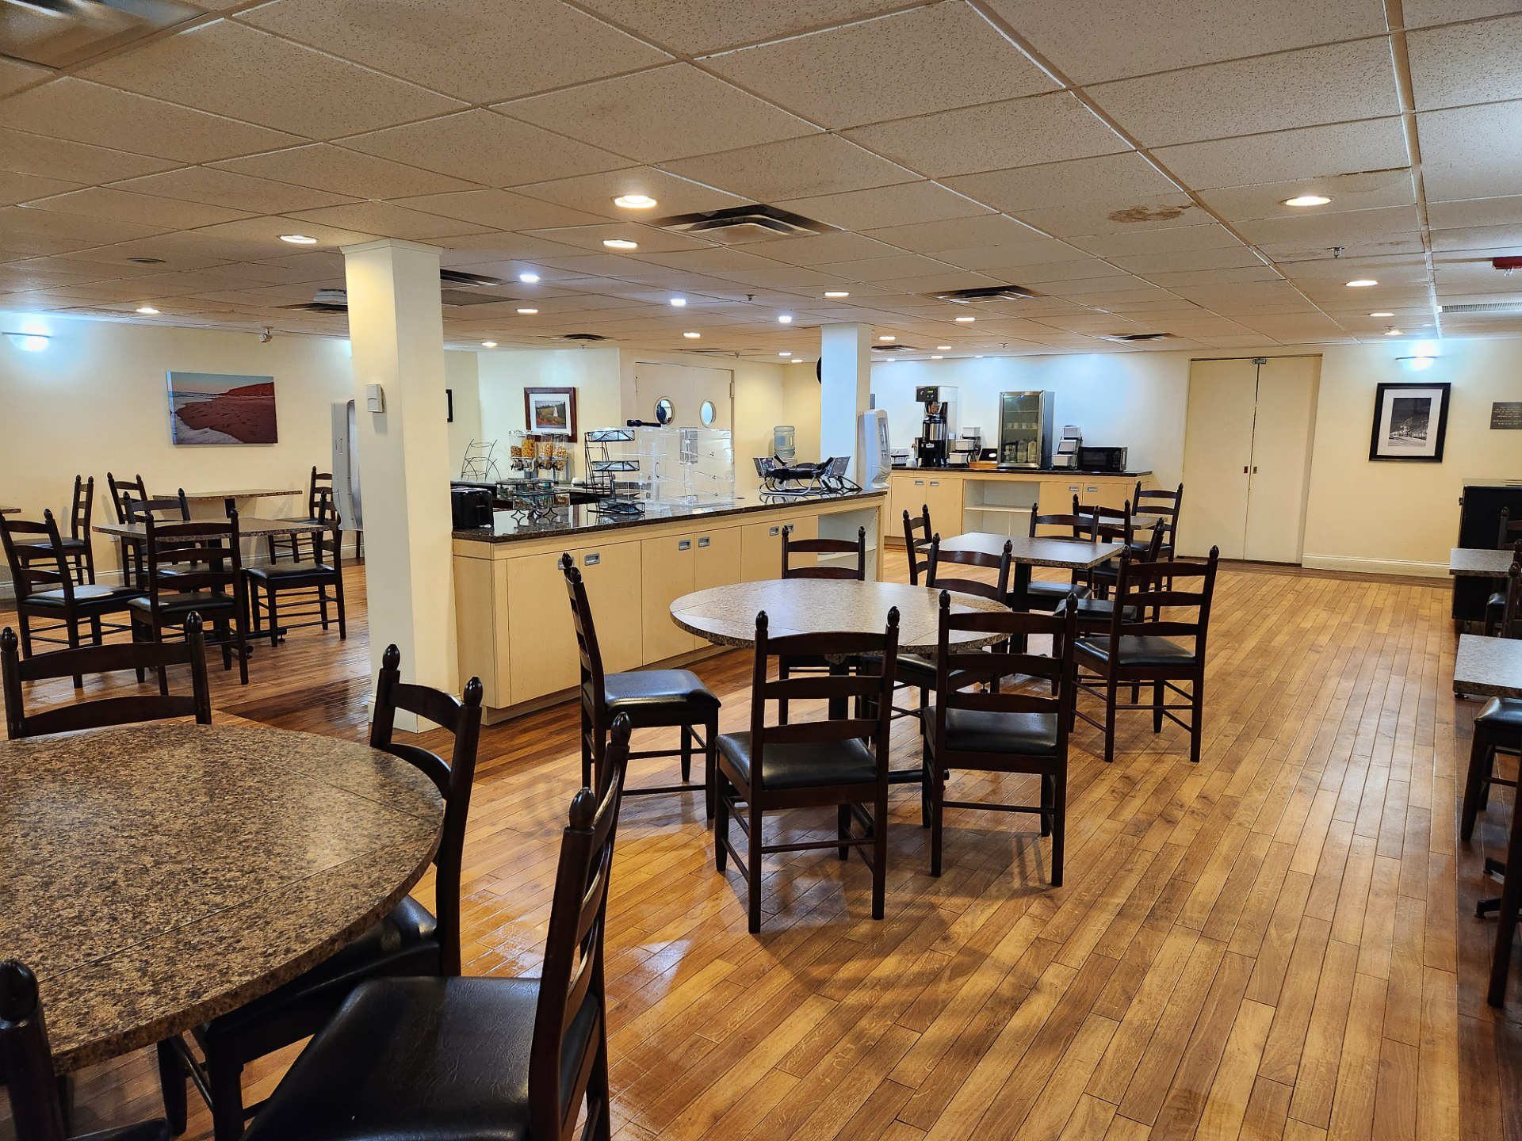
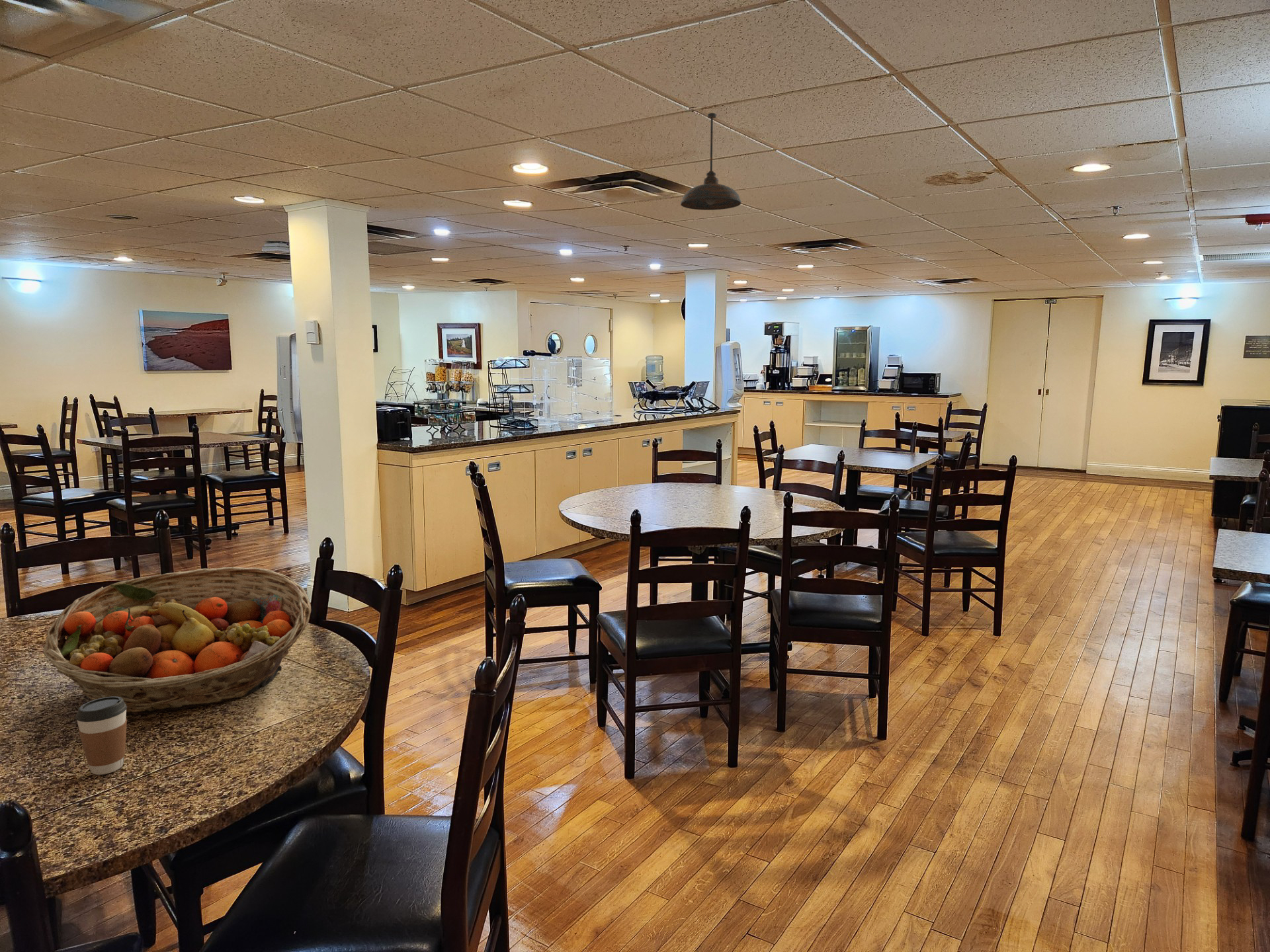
+ fruit basket (187, 636)
+ pendant light (711, 159)
+ coffee cup (104, 736)
